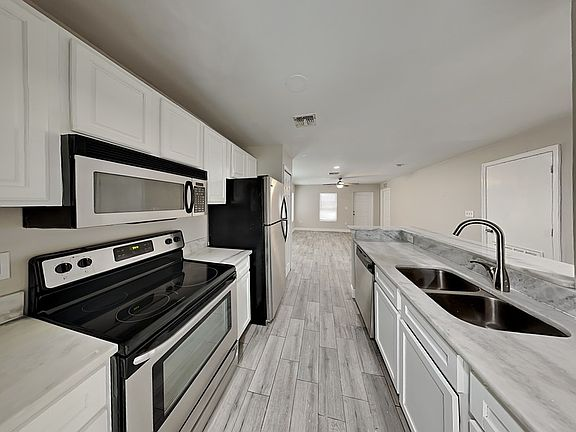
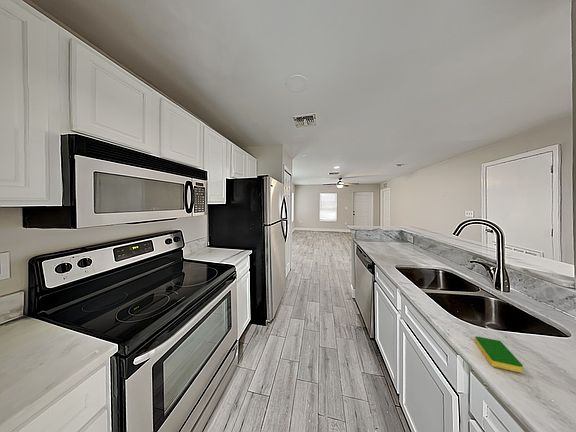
+ dish sponge (496, 352)
